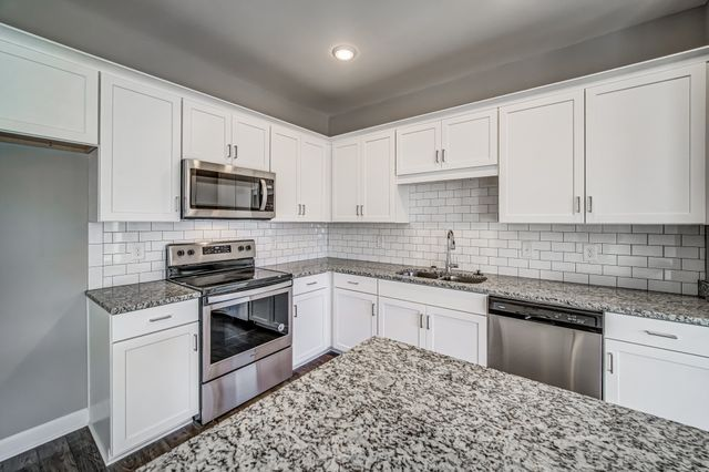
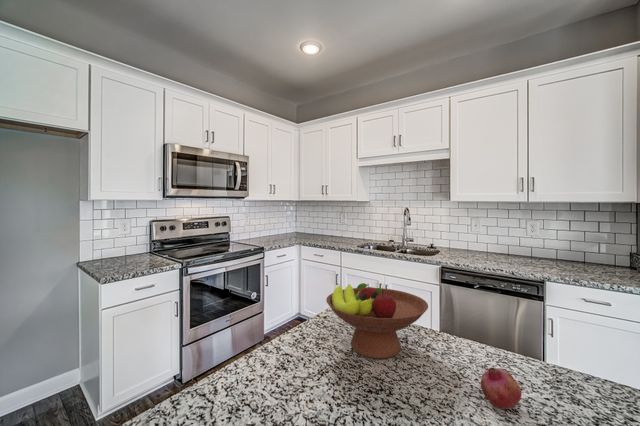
+ fruit bowl (375, 314)
+ fruit (500, 385)
